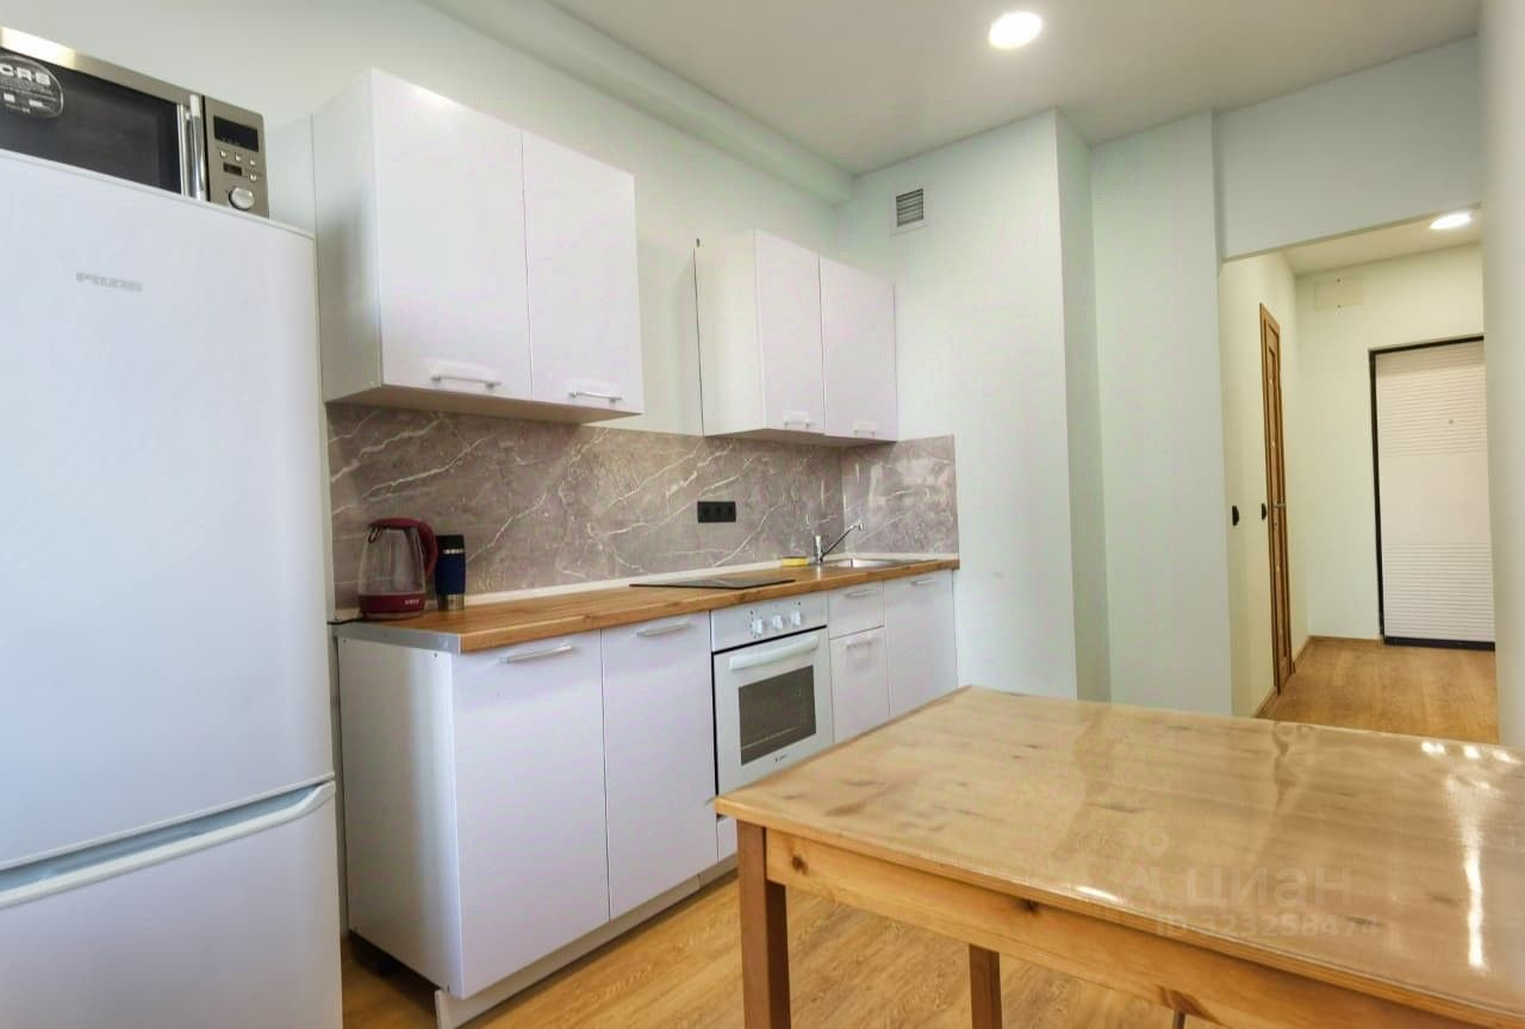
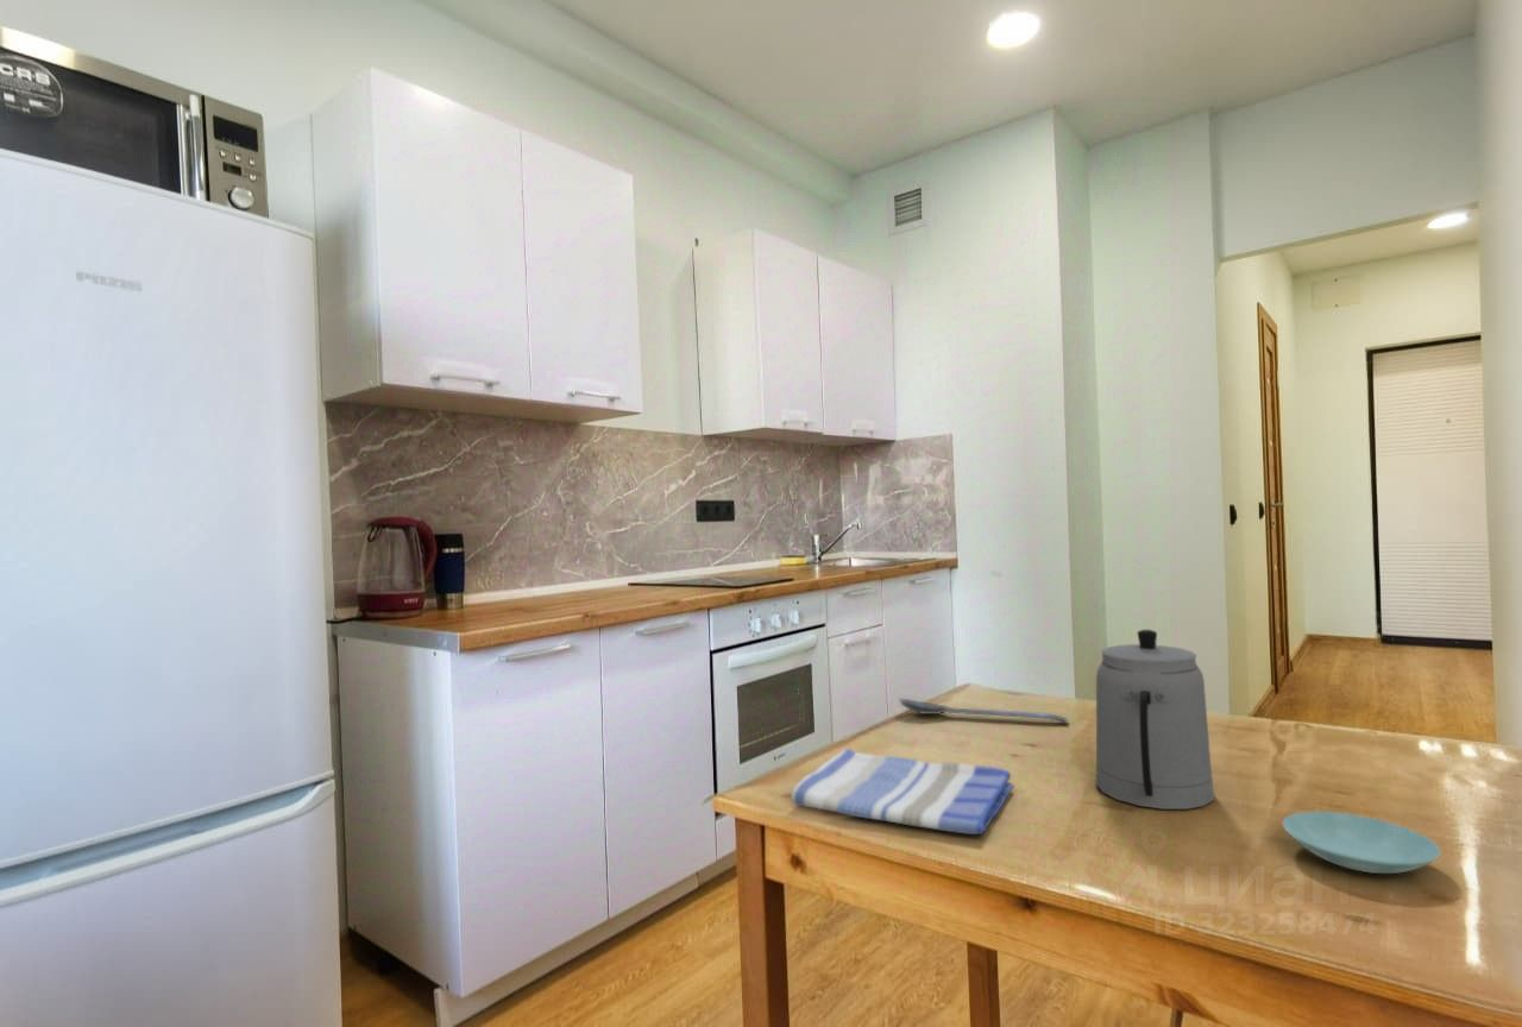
+ dish towel (902, 786)
+ spoon (979, 711)
+ saucer (1358, 845)
+ teapot (1150, 707)
